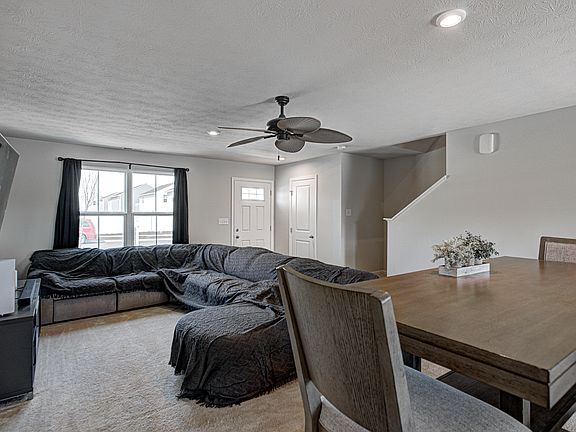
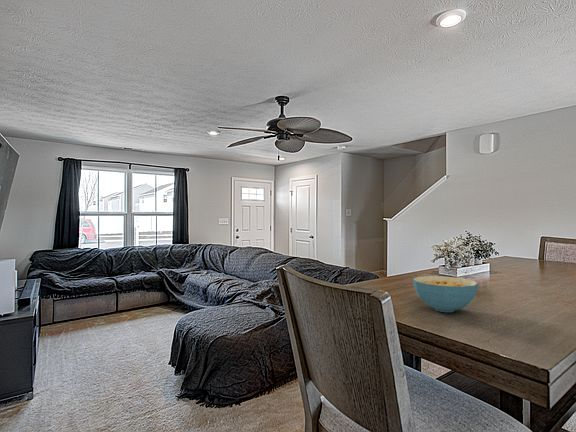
+ cereal bowl (444, 295)
